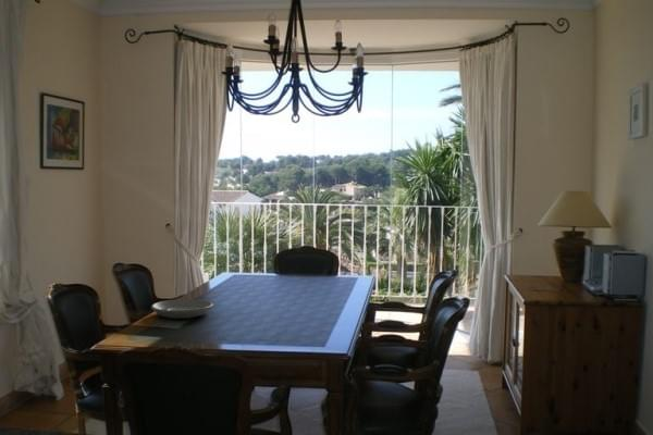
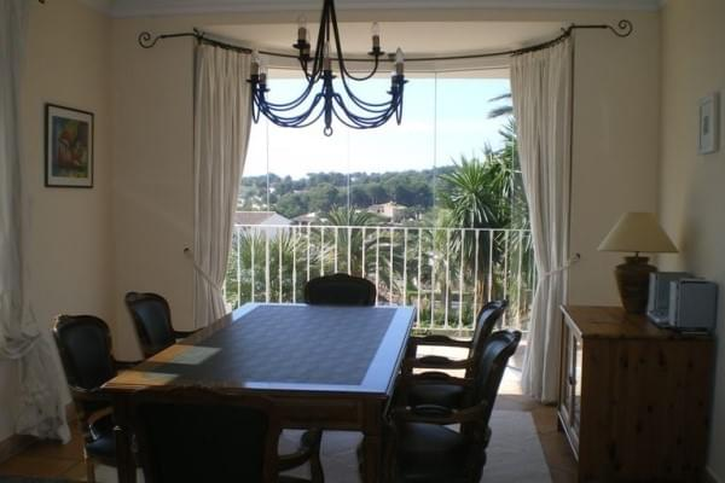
- plate (182, 309)
